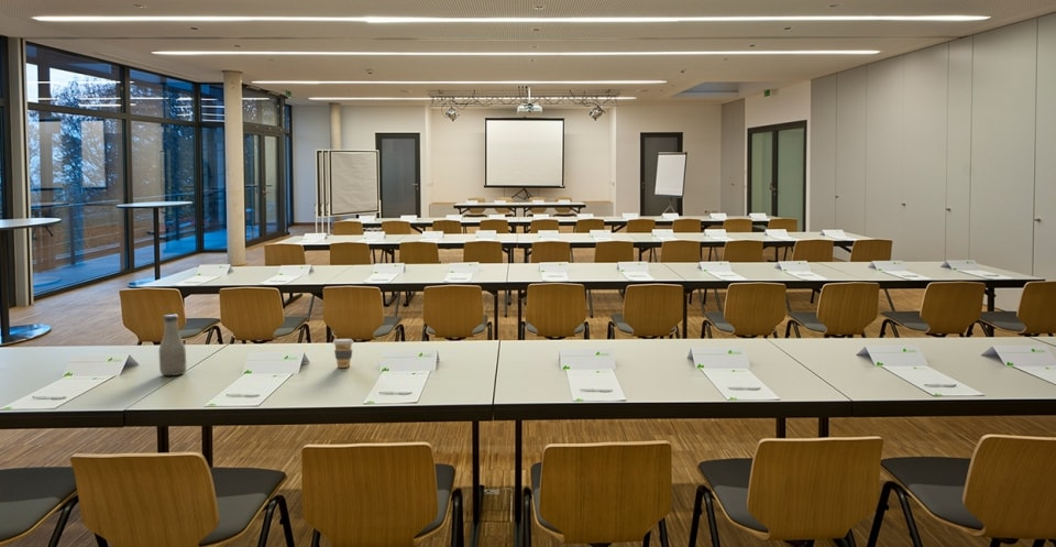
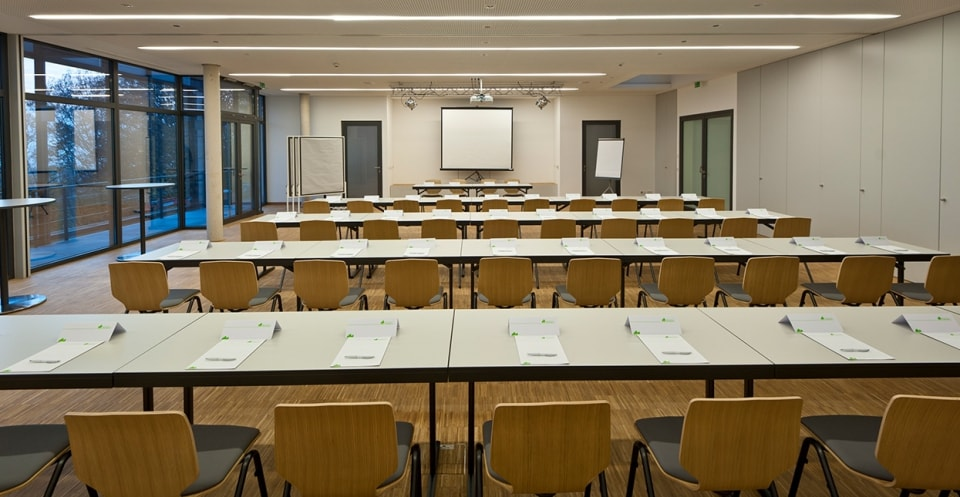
- bottle (172, 344)
- coffee cup (343, 352)
